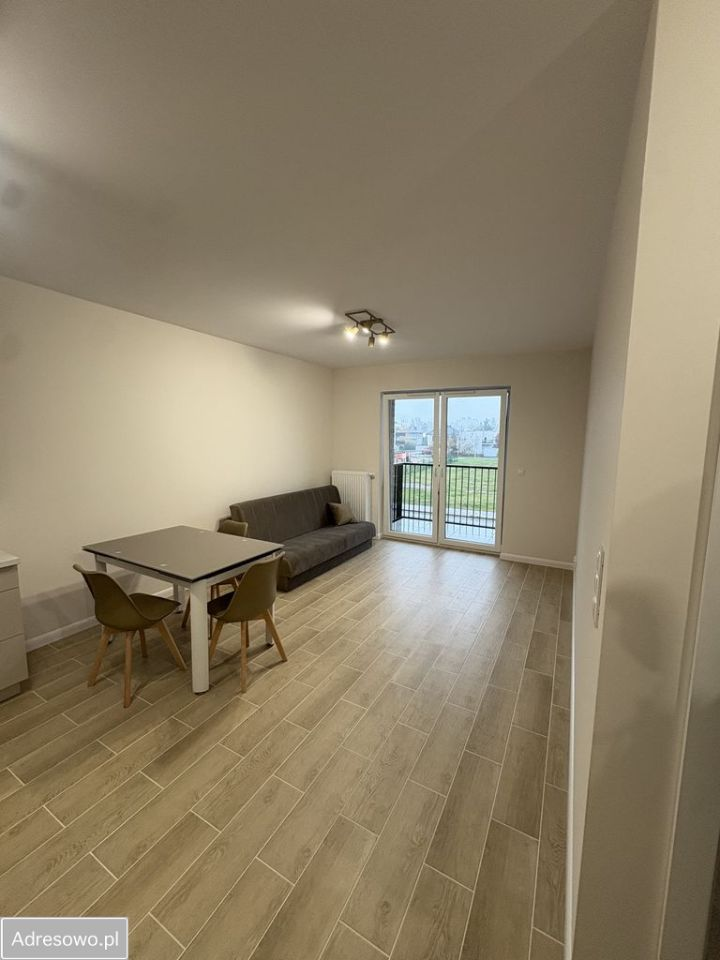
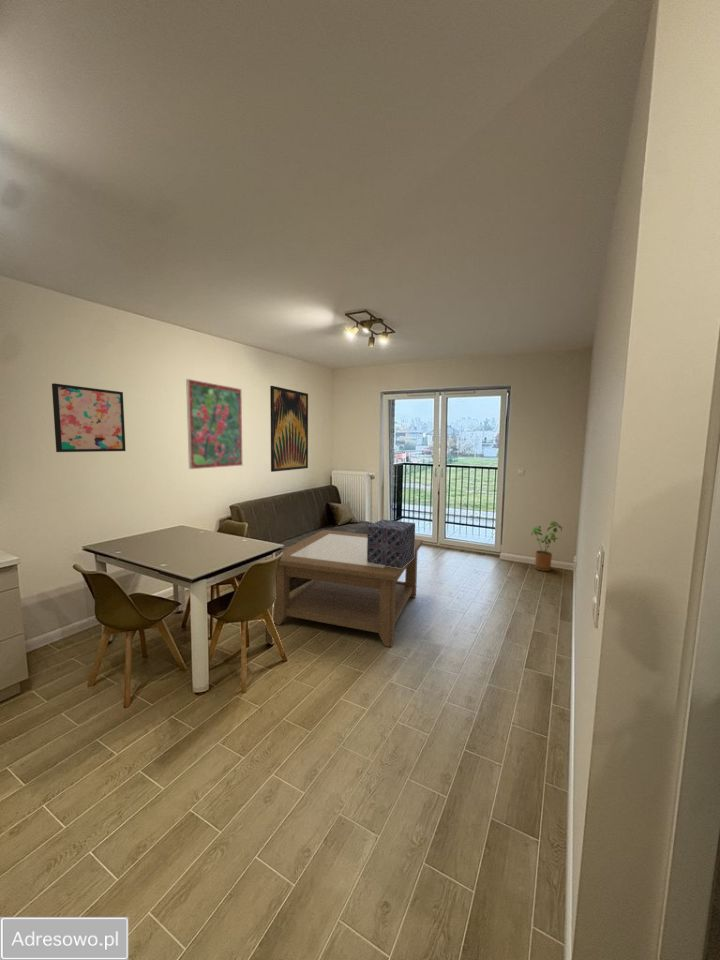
+ wall art (290, 430)
+ decorative box (391, 542)
+ wall art (91, 420)
+ house plant (546, 546)
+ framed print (216, 426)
+ coffee table (351, 578)
